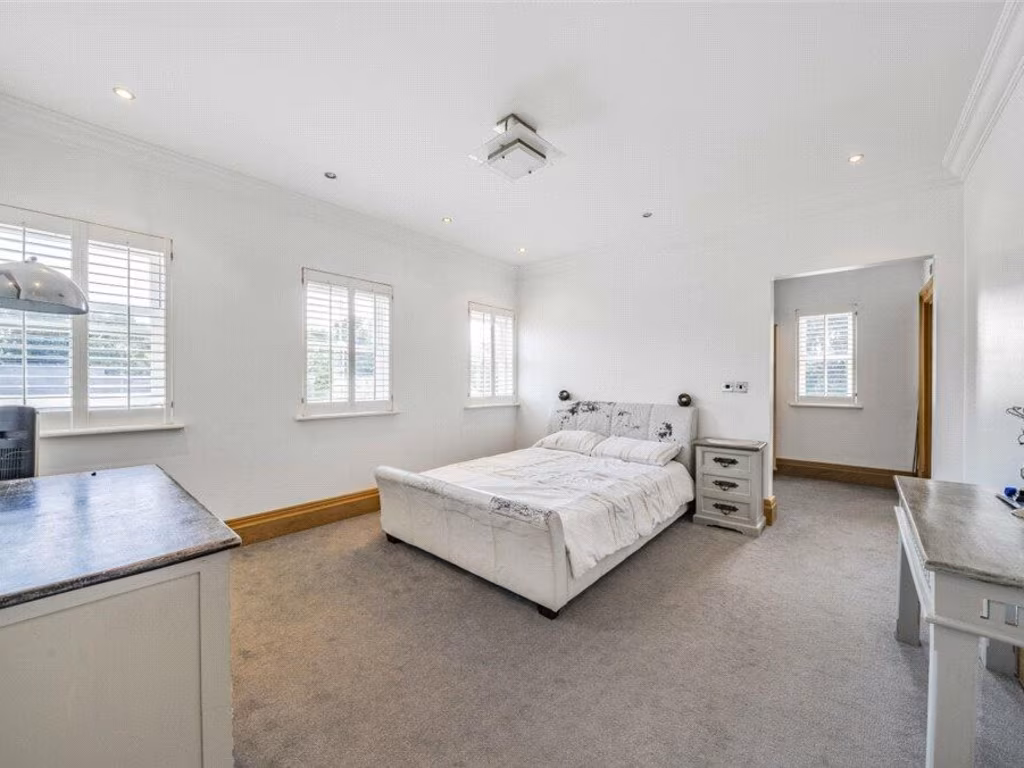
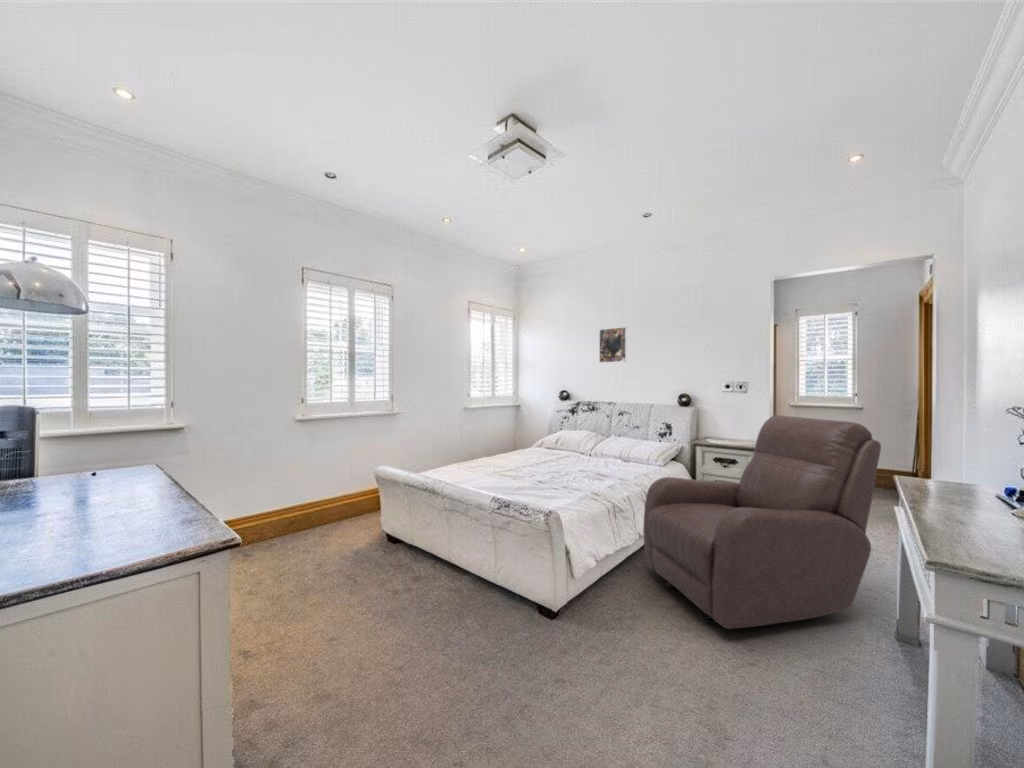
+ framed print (612, 345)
+ chair (751, 506)
